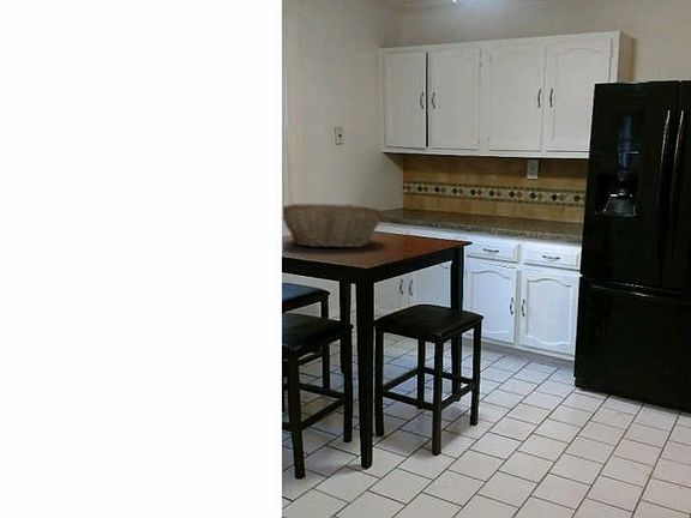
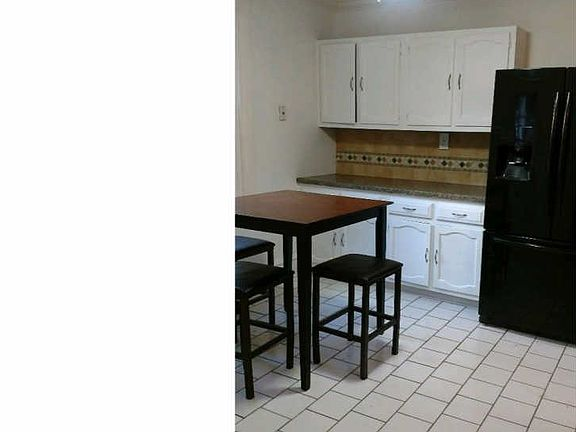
- fruit basket (330, 222)
